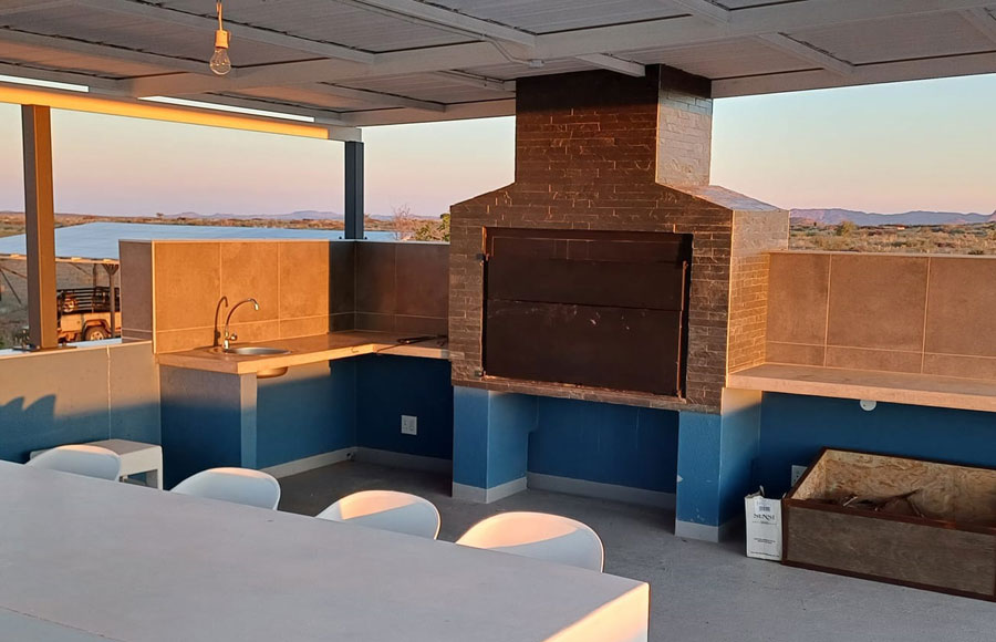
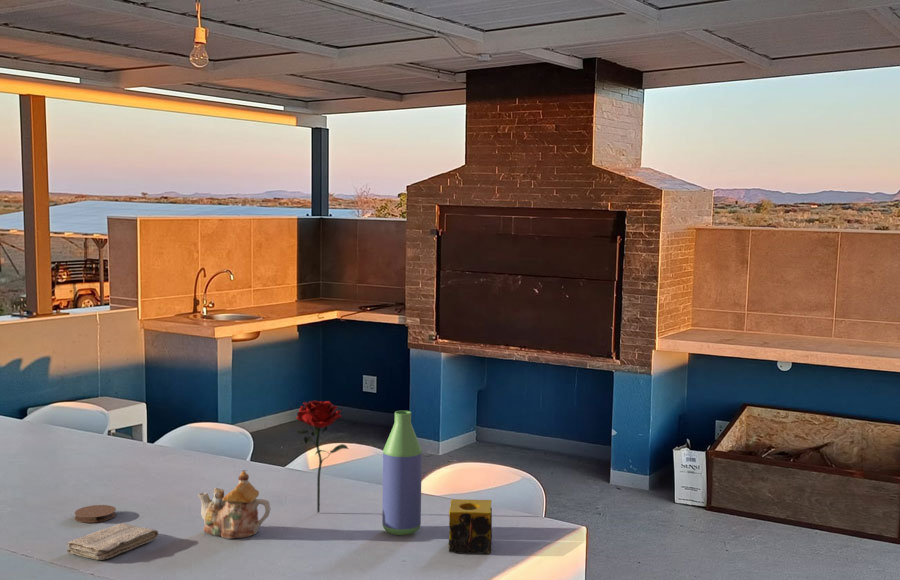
+ bottle (402, 471)
+ candle (470, 525)
+ teapot (232, 502)
+ coaster (95, 513)
+ washcloth (112, 539)
+ flower (320, 456)
